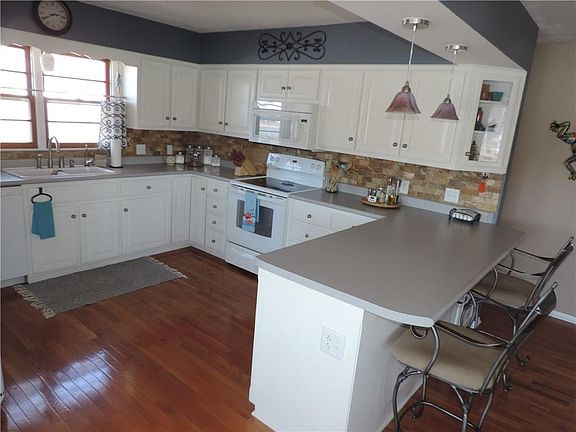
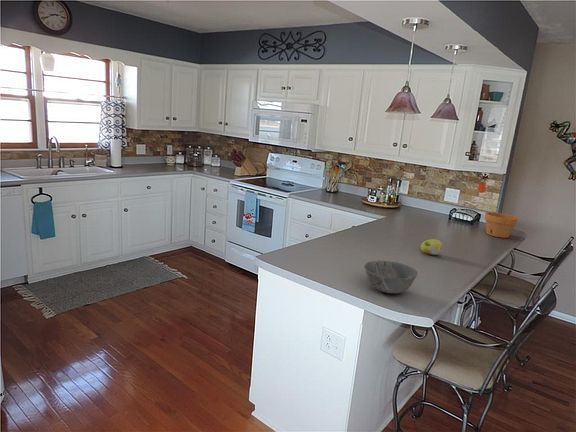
+ fruit (431, 246)
+ flower pot (499, 225)
+ bowl (389, 279)
